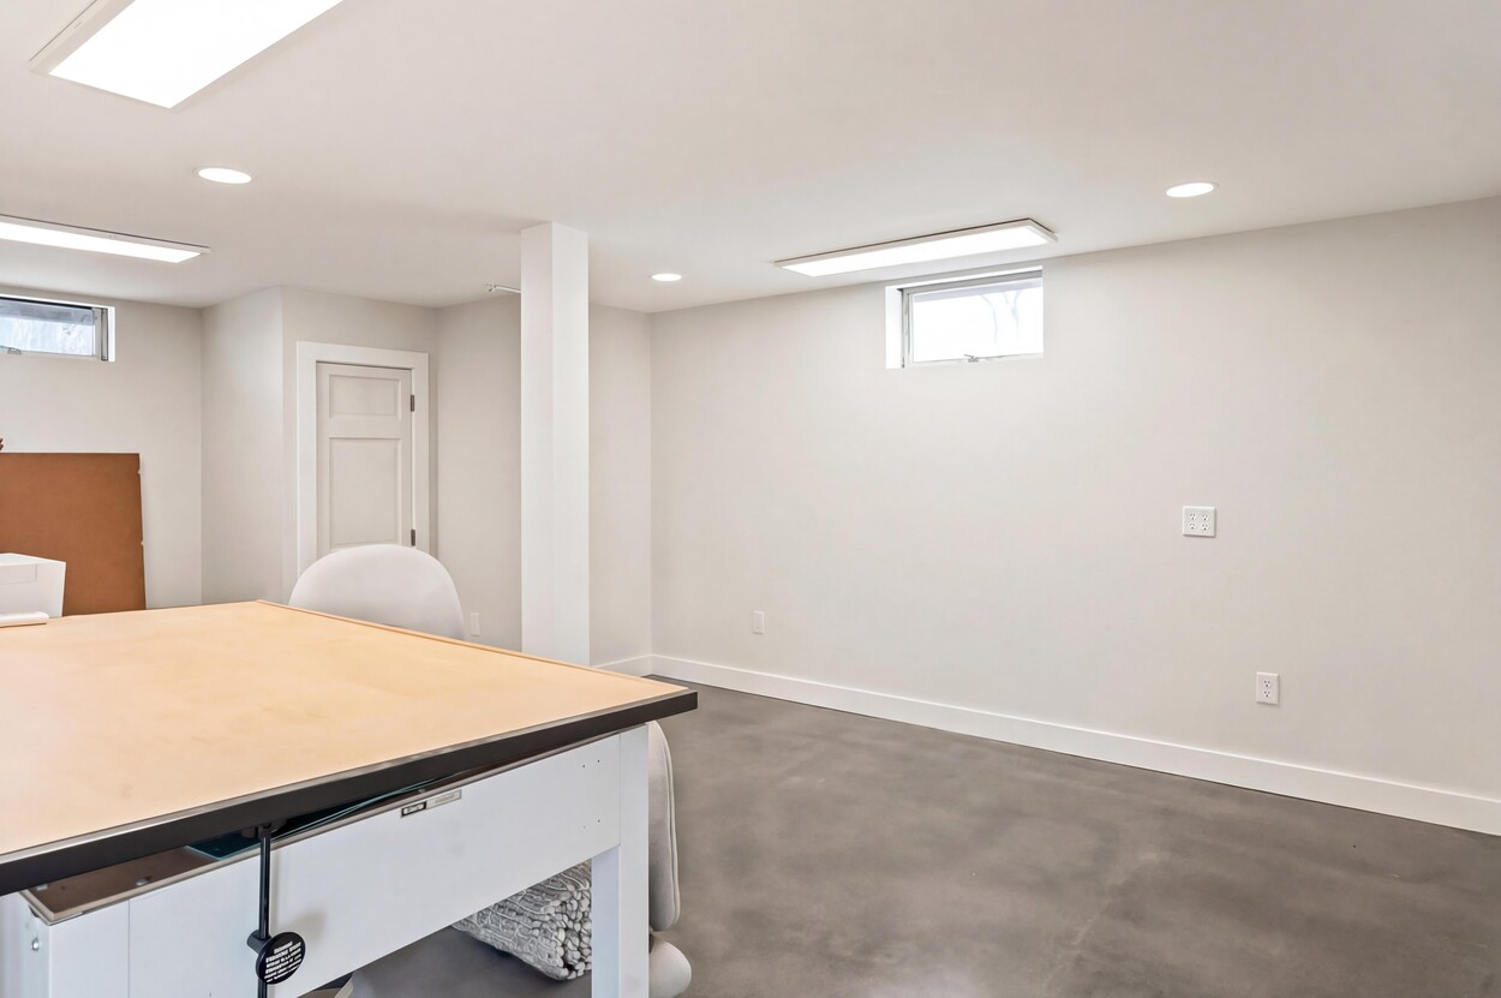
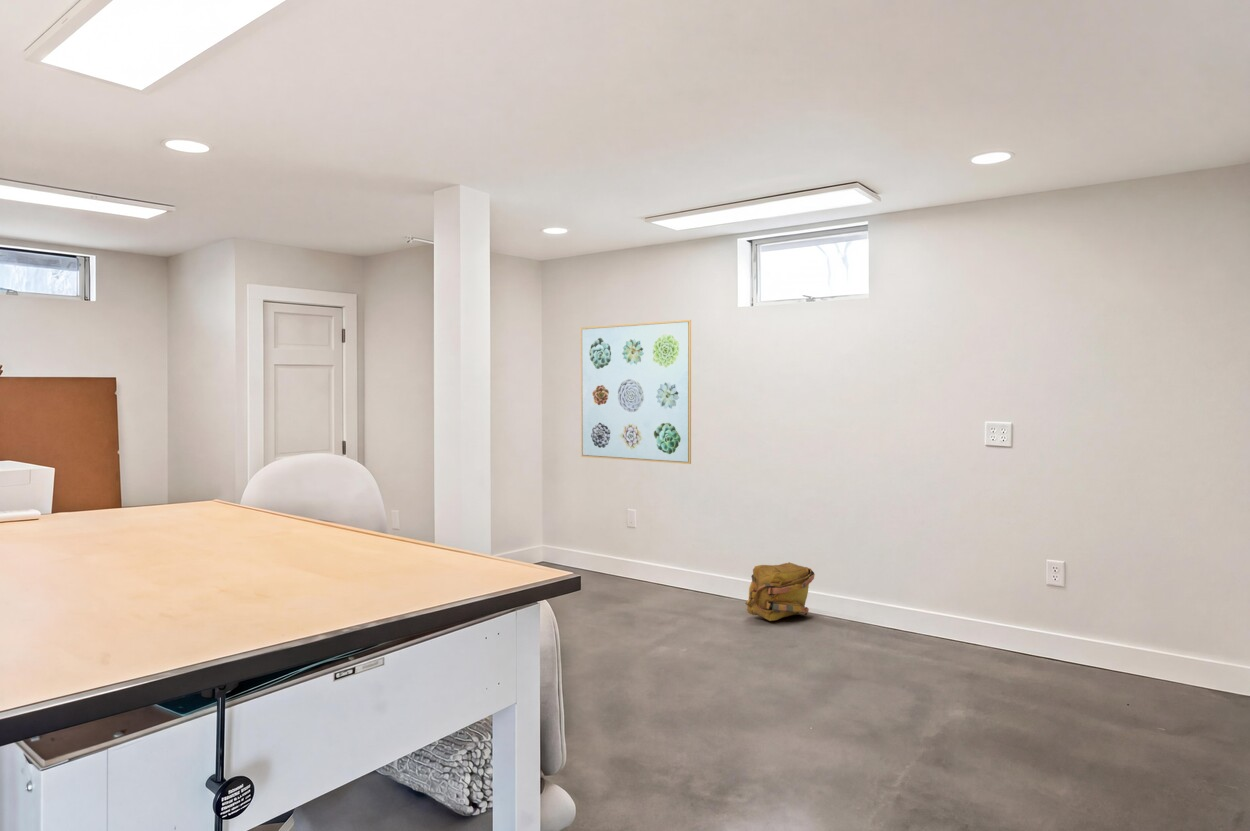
+ backpack (777, 591)
+ wall art (633, 392)
